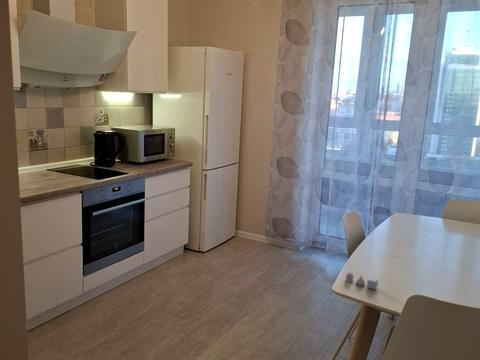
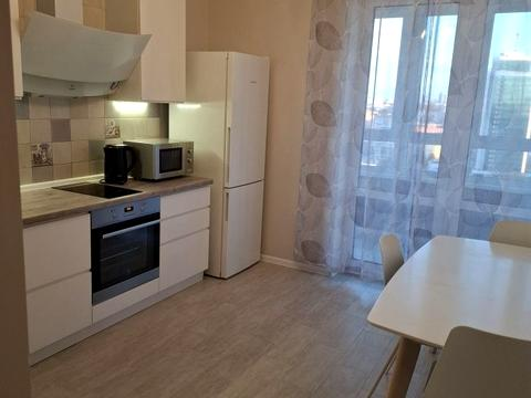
- salt and pepper shaker set (361, 279)
